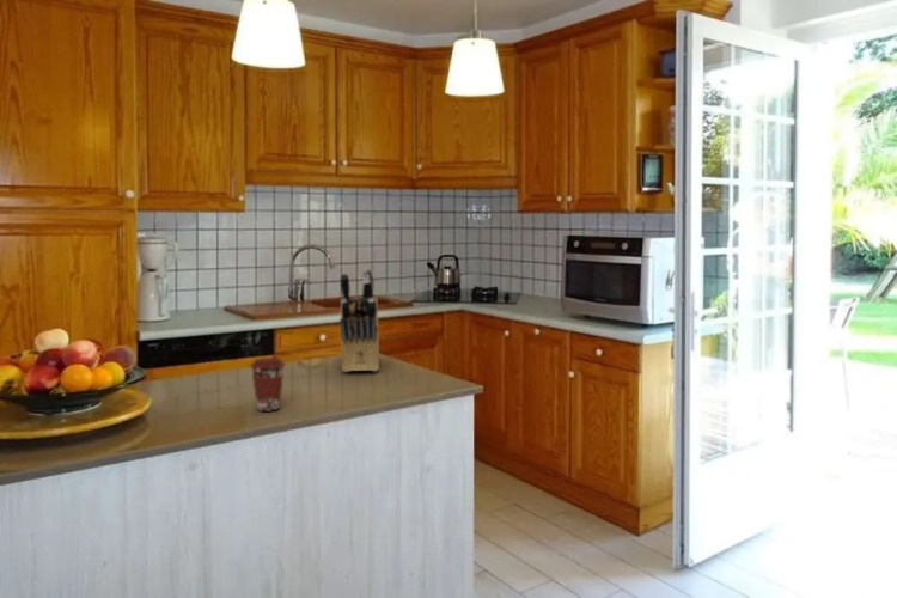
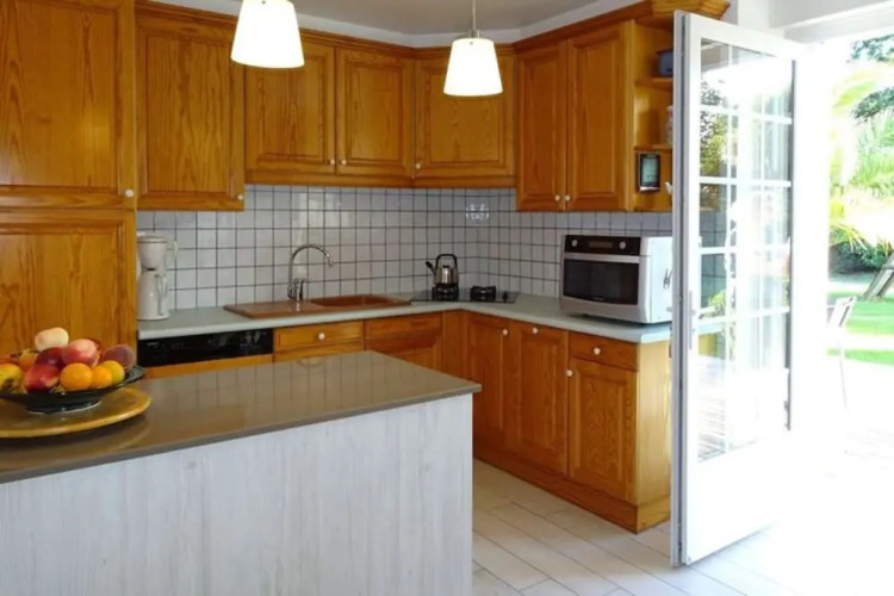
- coffee cup (268, 384)
- knife block (360, 317)
